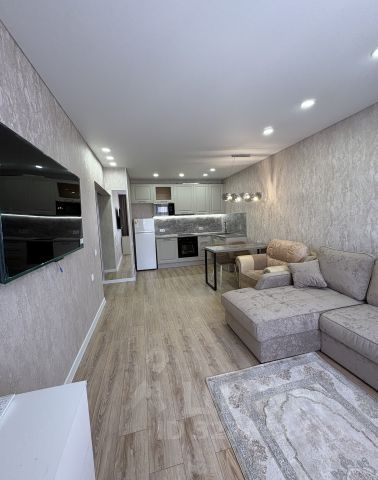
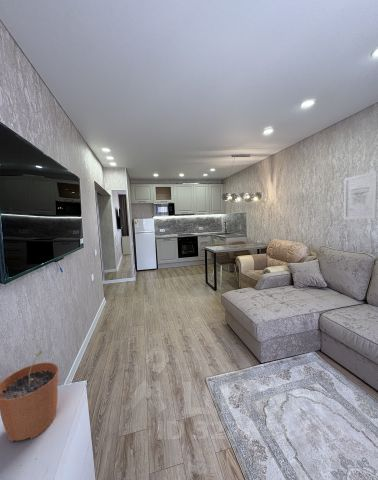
+ plant pot (29, 389)
+ wall art (359, 197)
